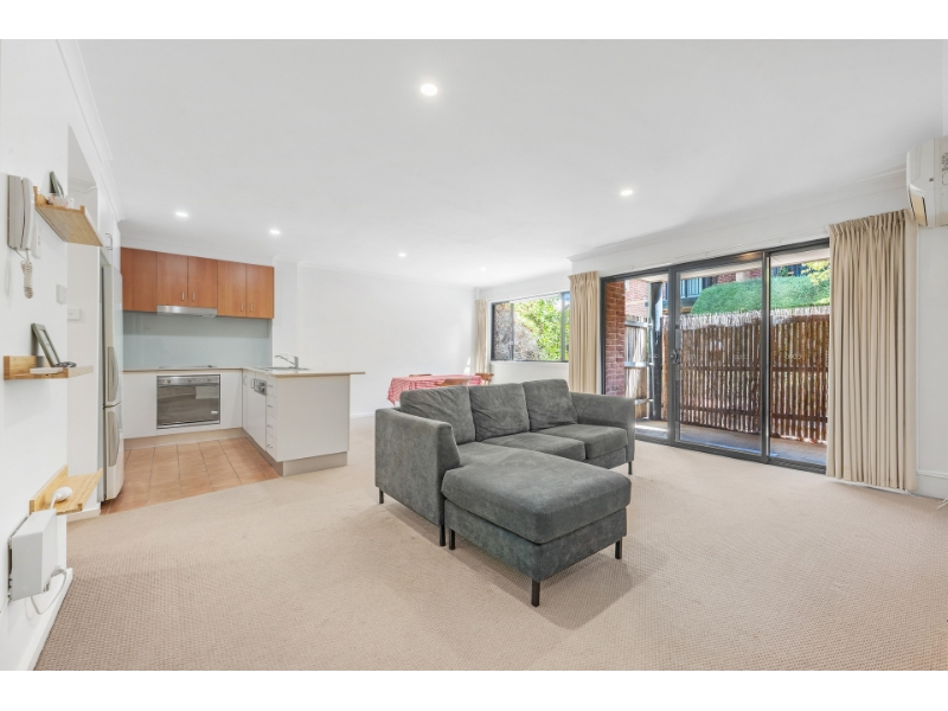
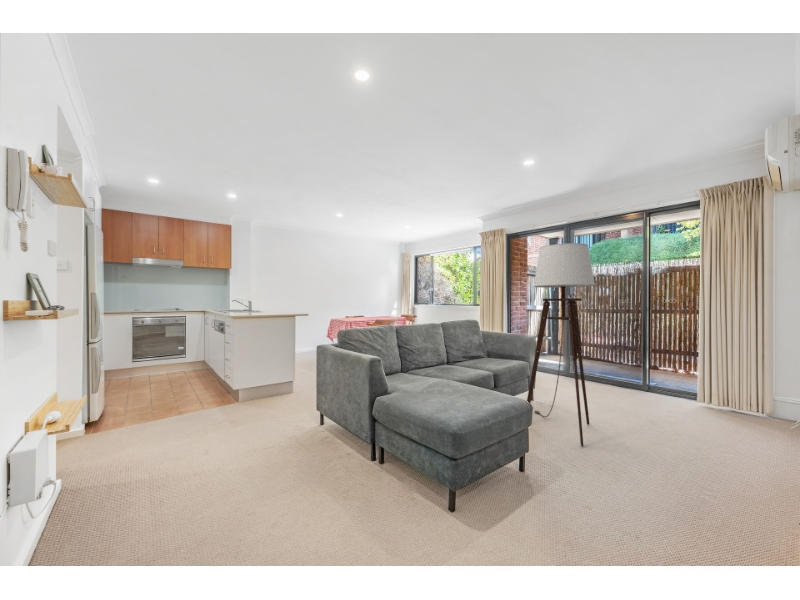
+ floor lamp (561, 339)
